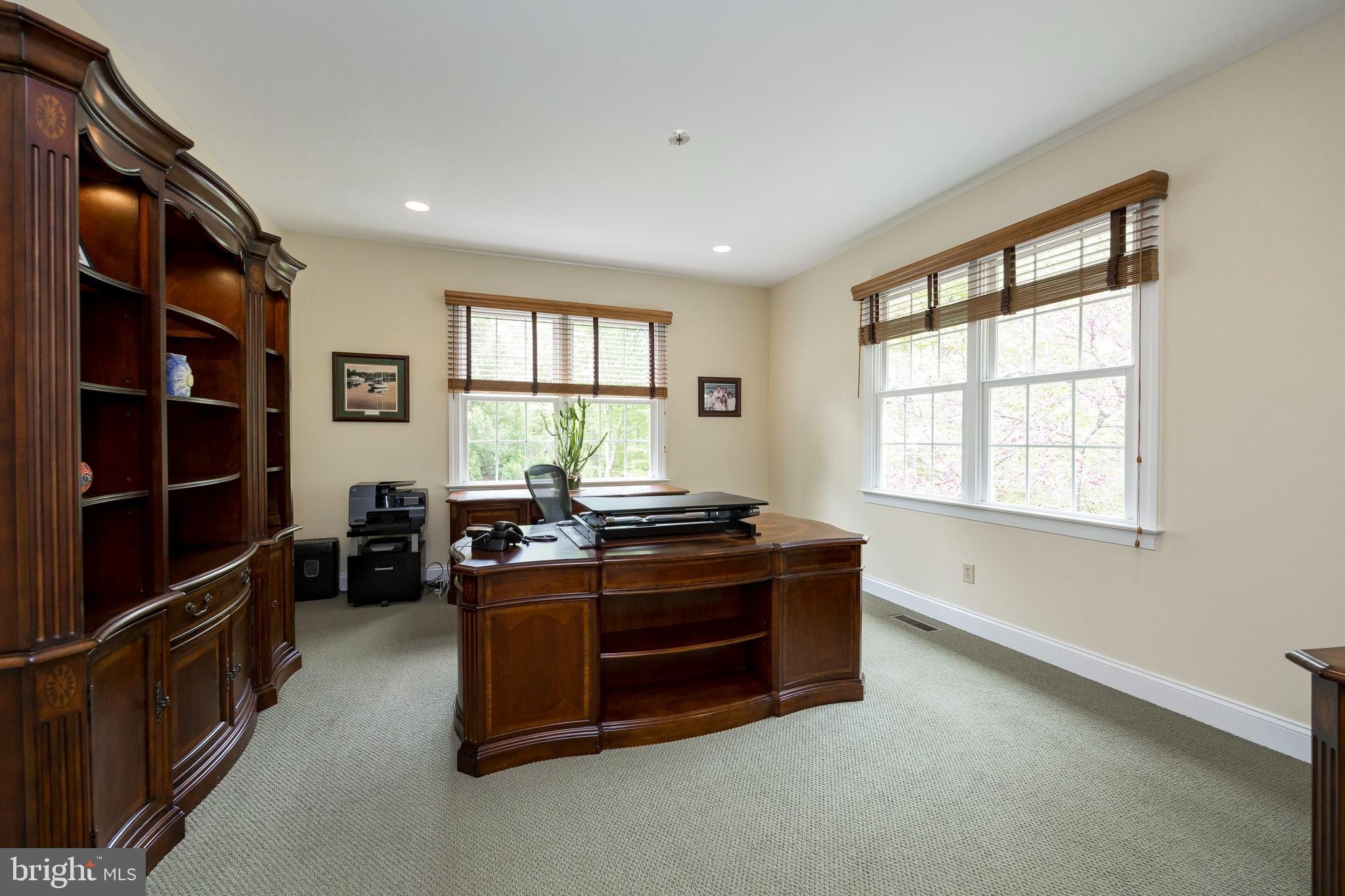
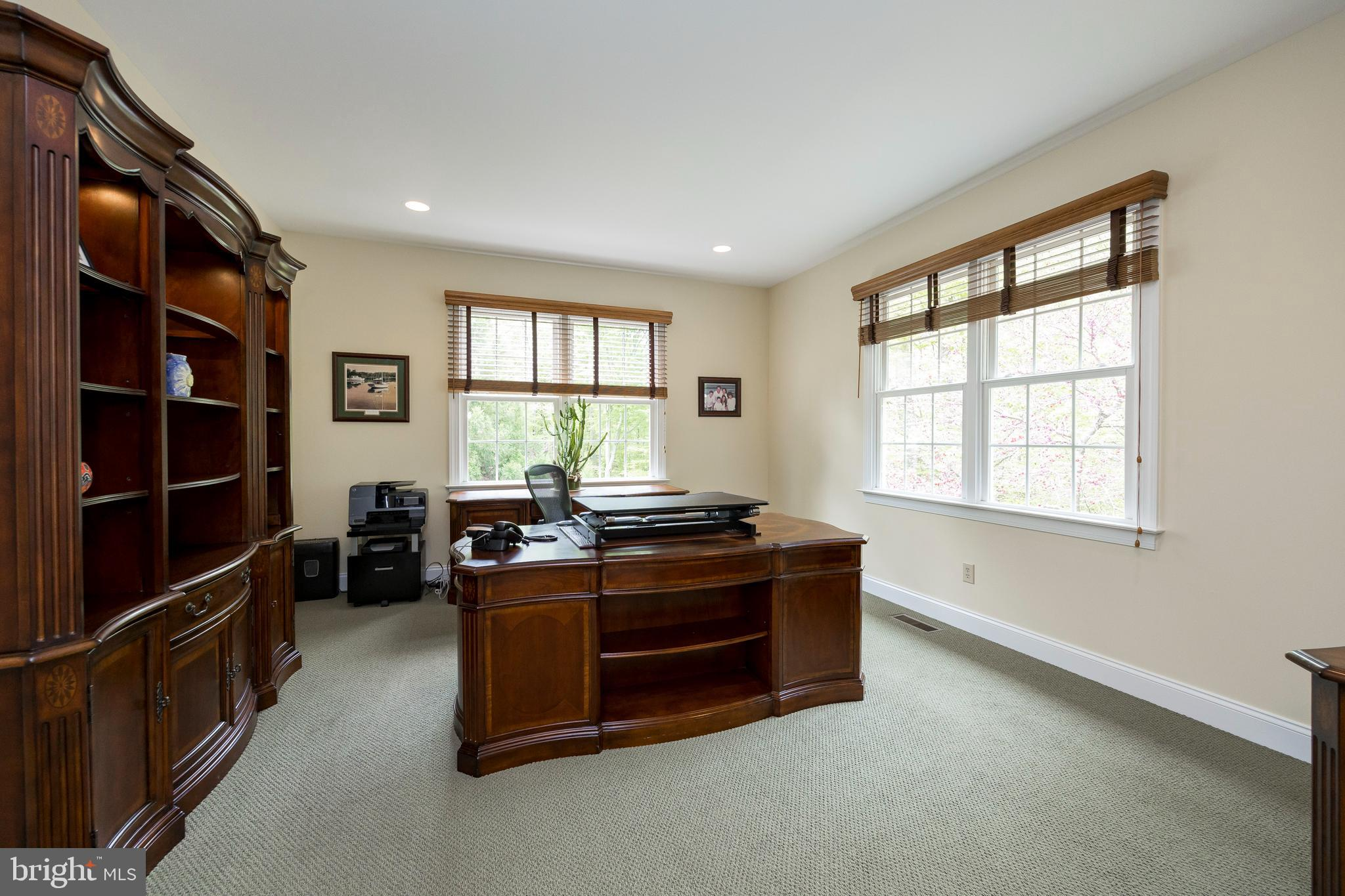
- smoke detector (678, 137)
